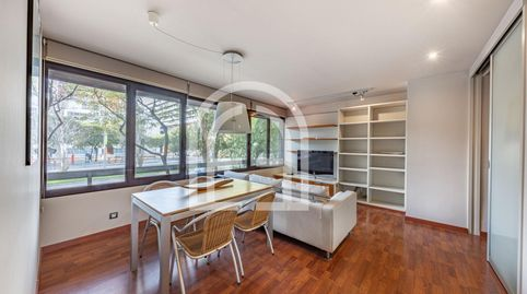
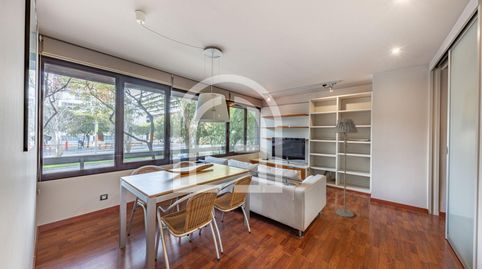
+ floor lamp (345, 166)
